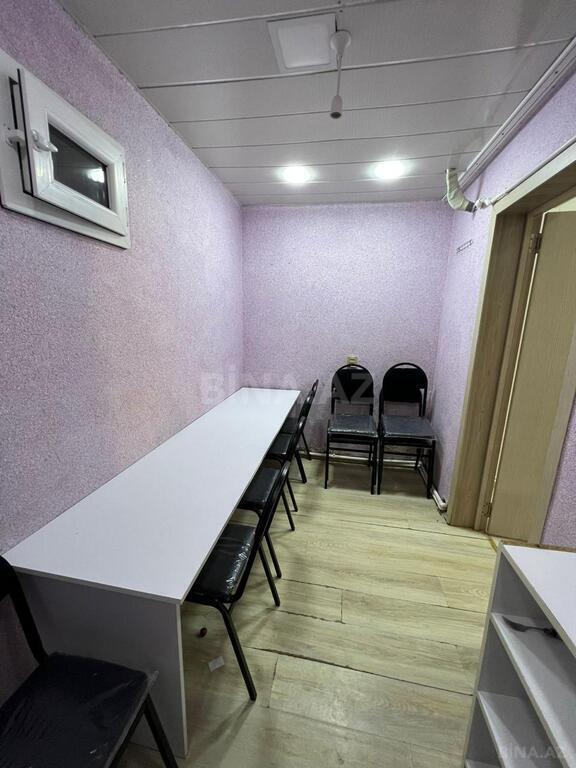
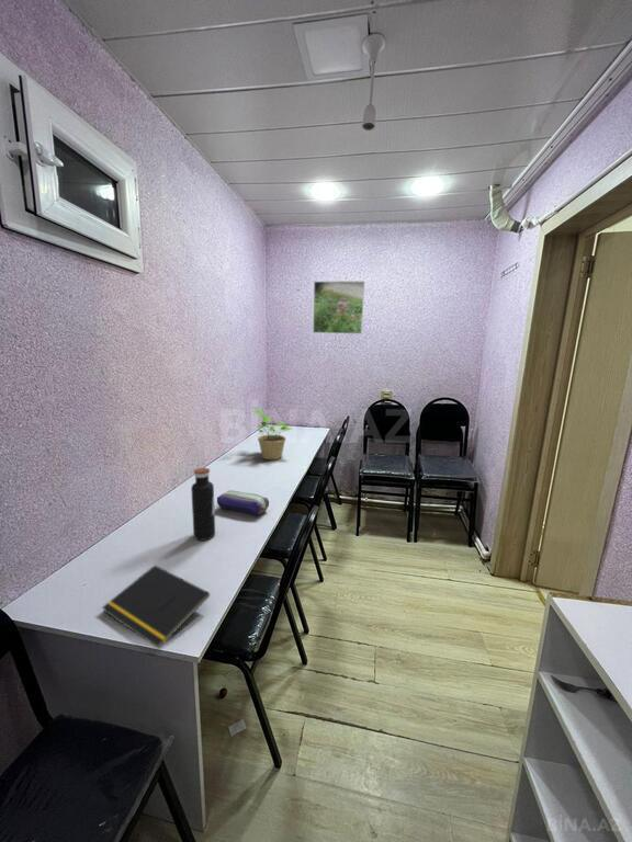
+ pencil case (242, 502)
+ notepad (156, 601)
+ potted plant (271, 433)
+ water bottle (203, 503)
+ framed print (338, 307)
